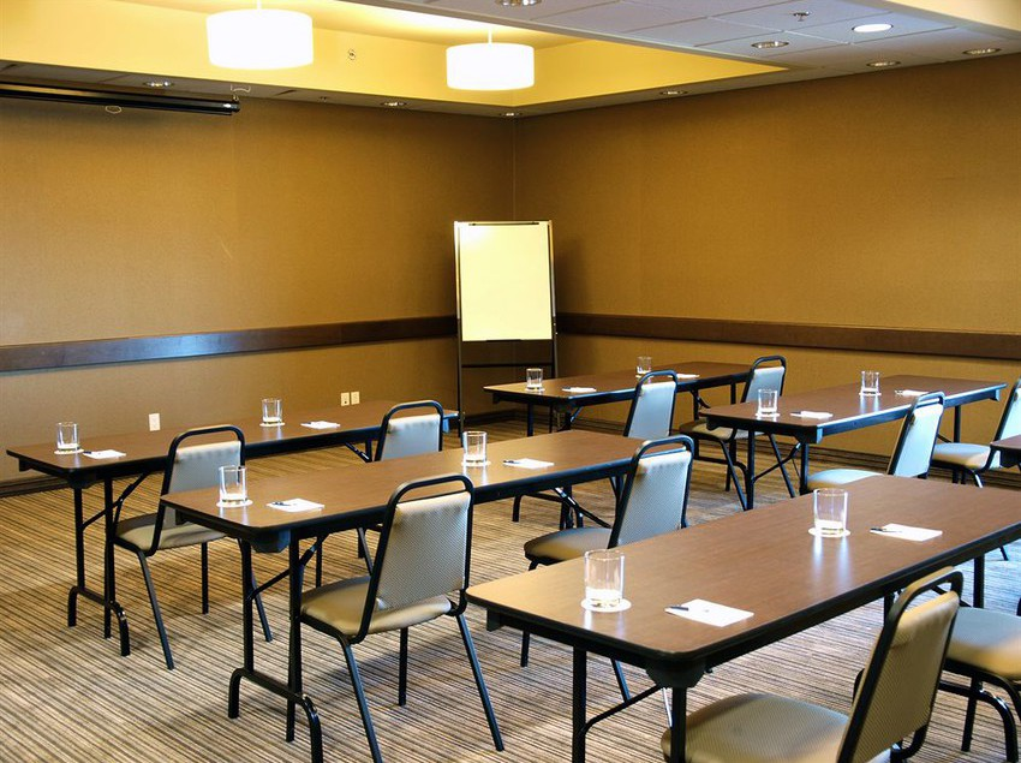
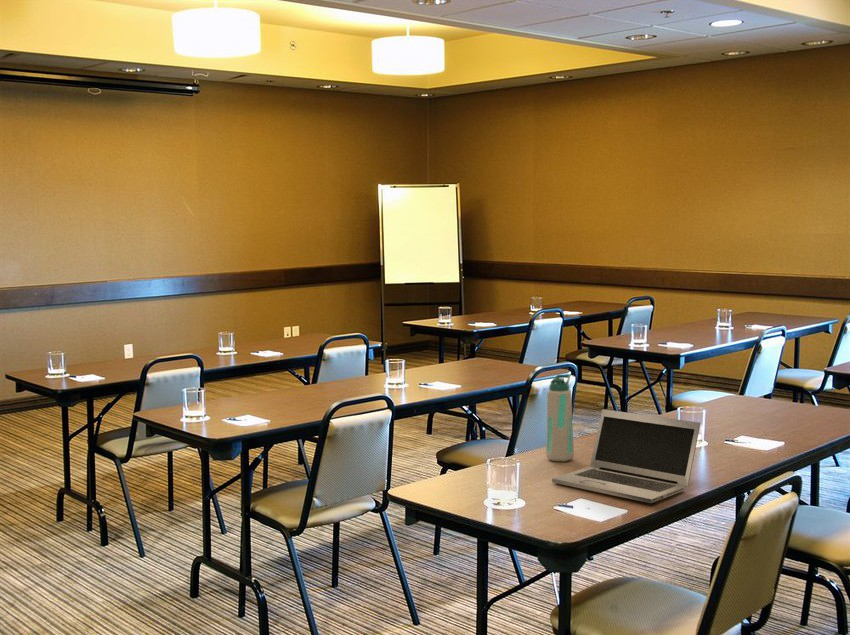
+ water bottle (559, 417)
+ laptop (625, 453)
